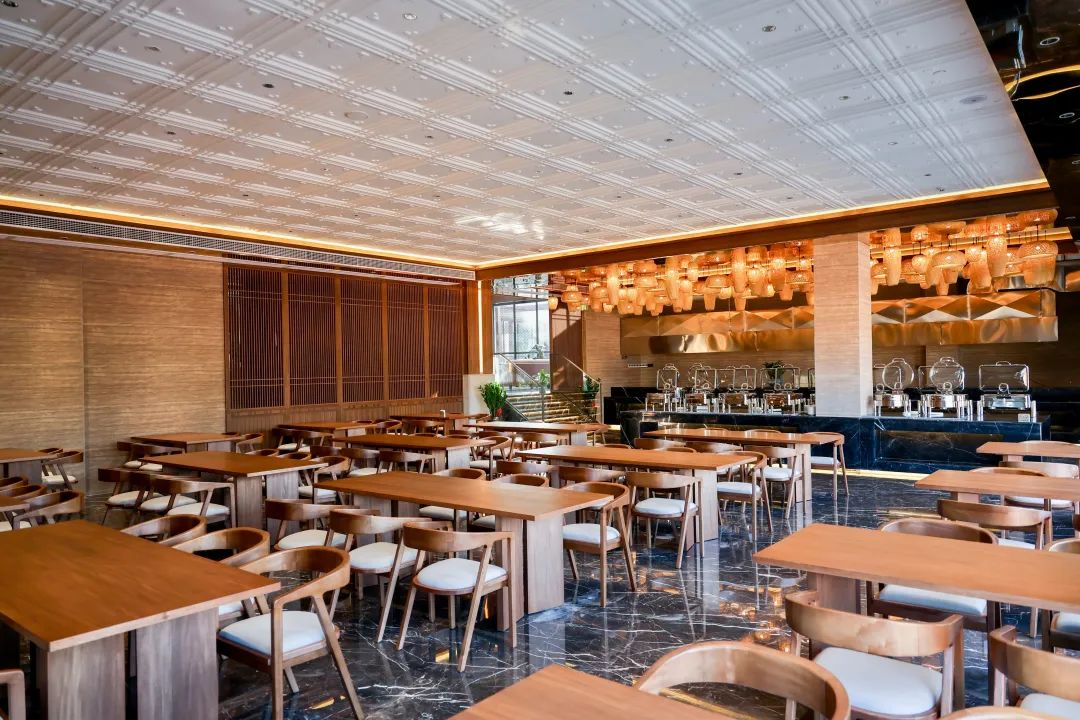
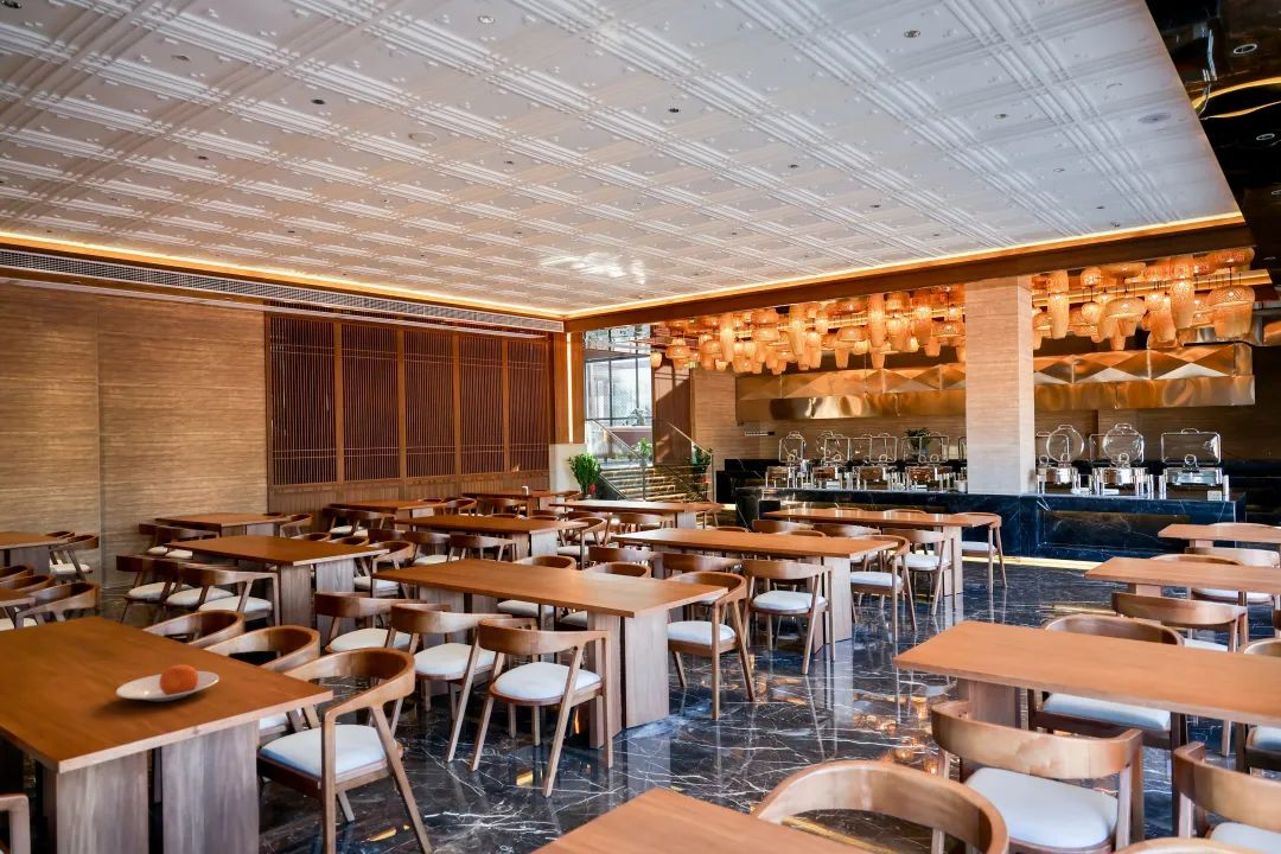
+ plate (168, 681)
